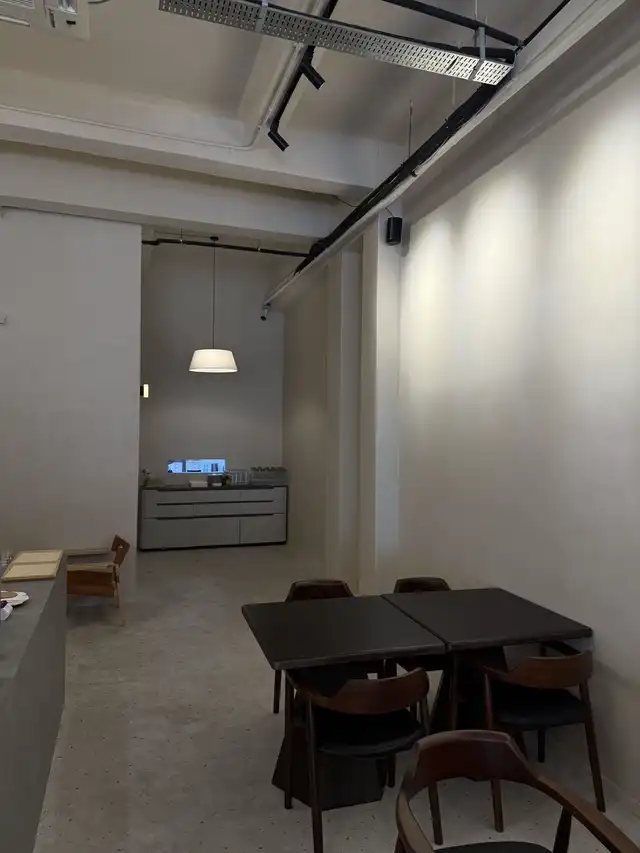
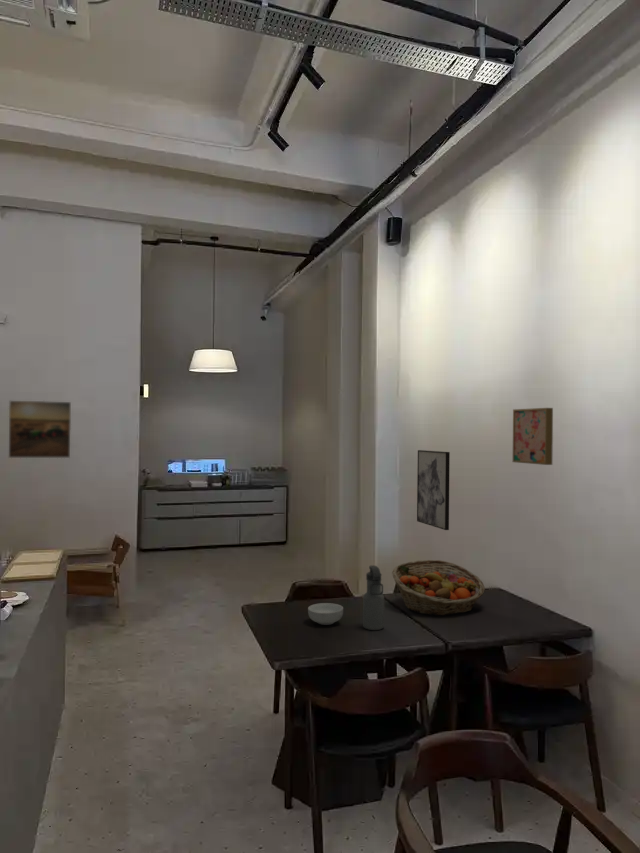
+ fruit basket (437, 586)
+ wall art (531, 436)
+ cereal bowl (325, 615)
+ wall art (432, 488)
+ water bottle (373, 597)
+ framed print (40, 429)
